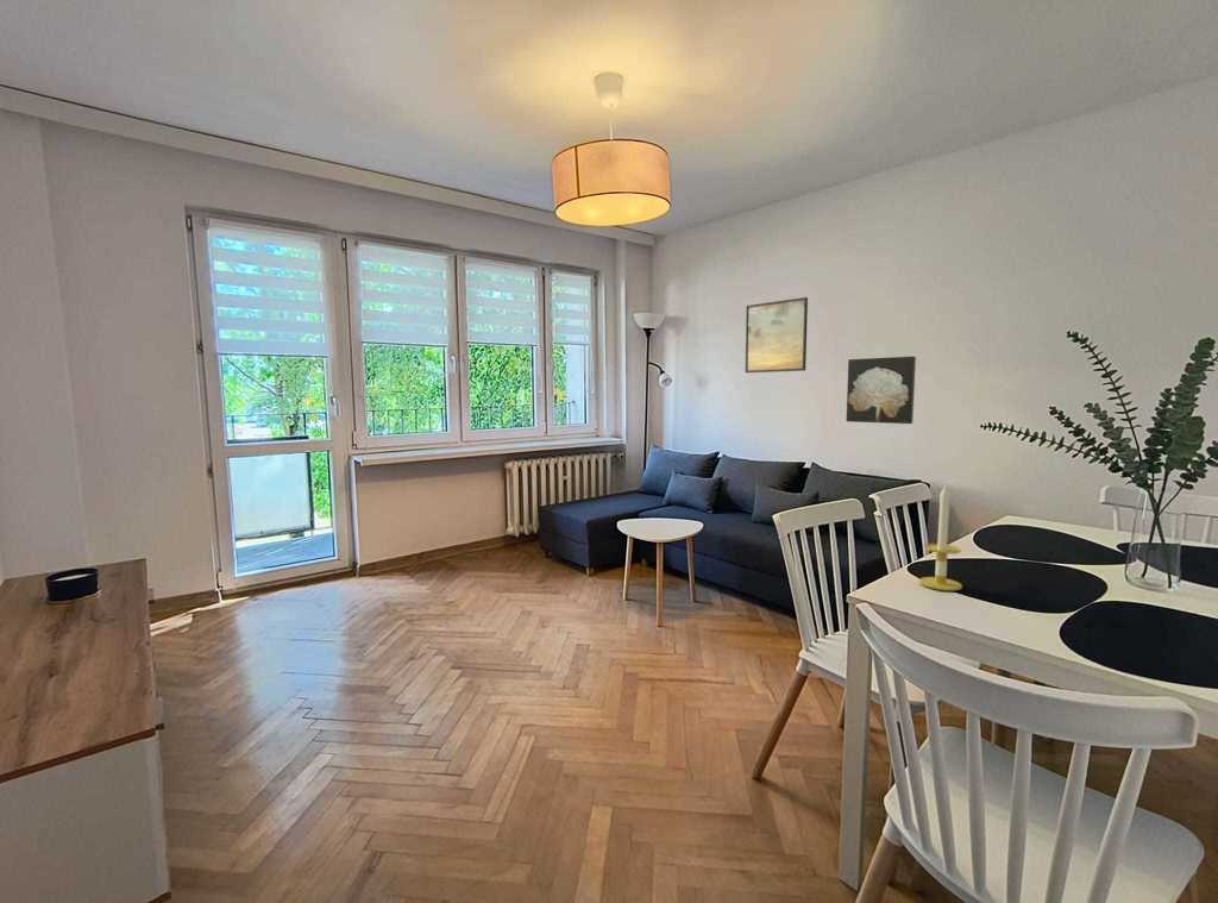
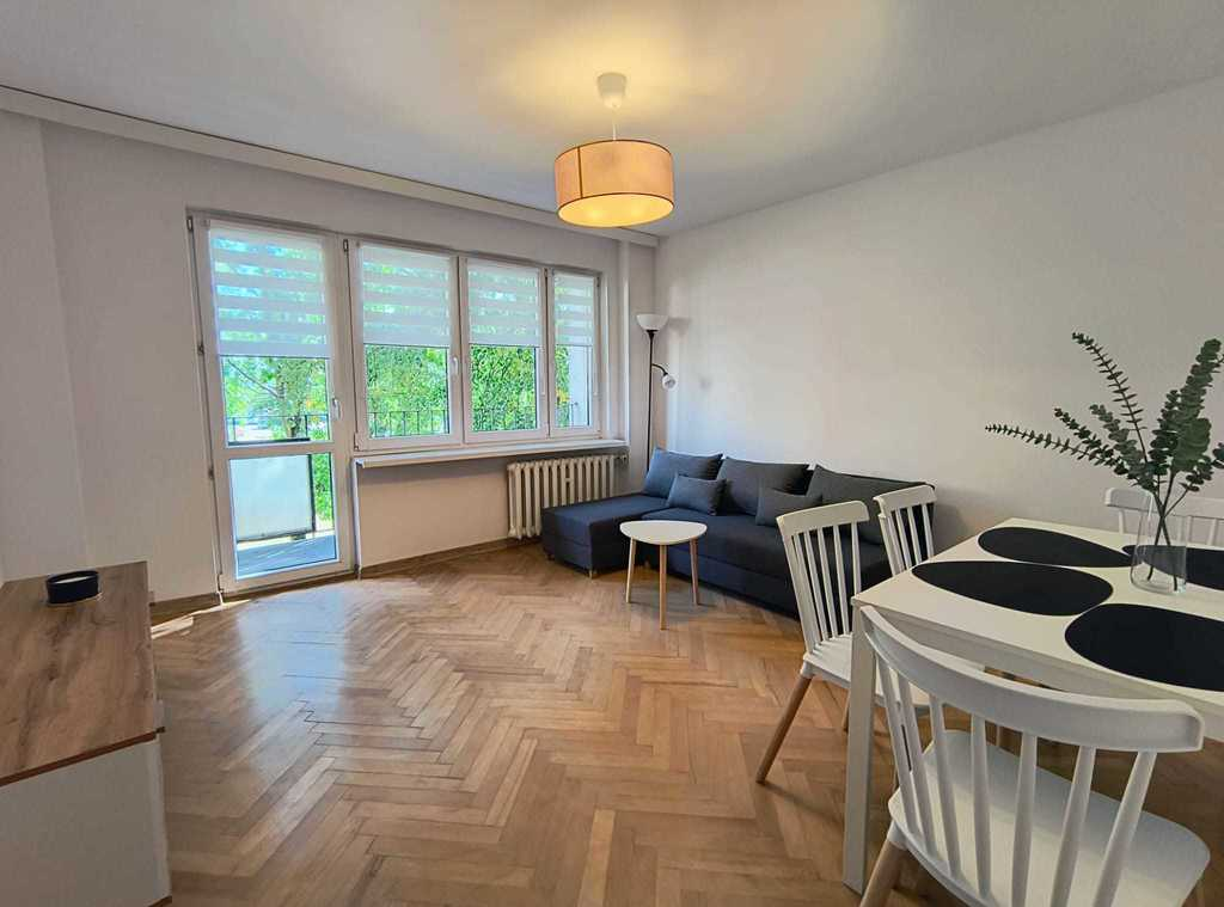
- wall art (879, 390)
- candle (942, 534)
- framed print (774, 337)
